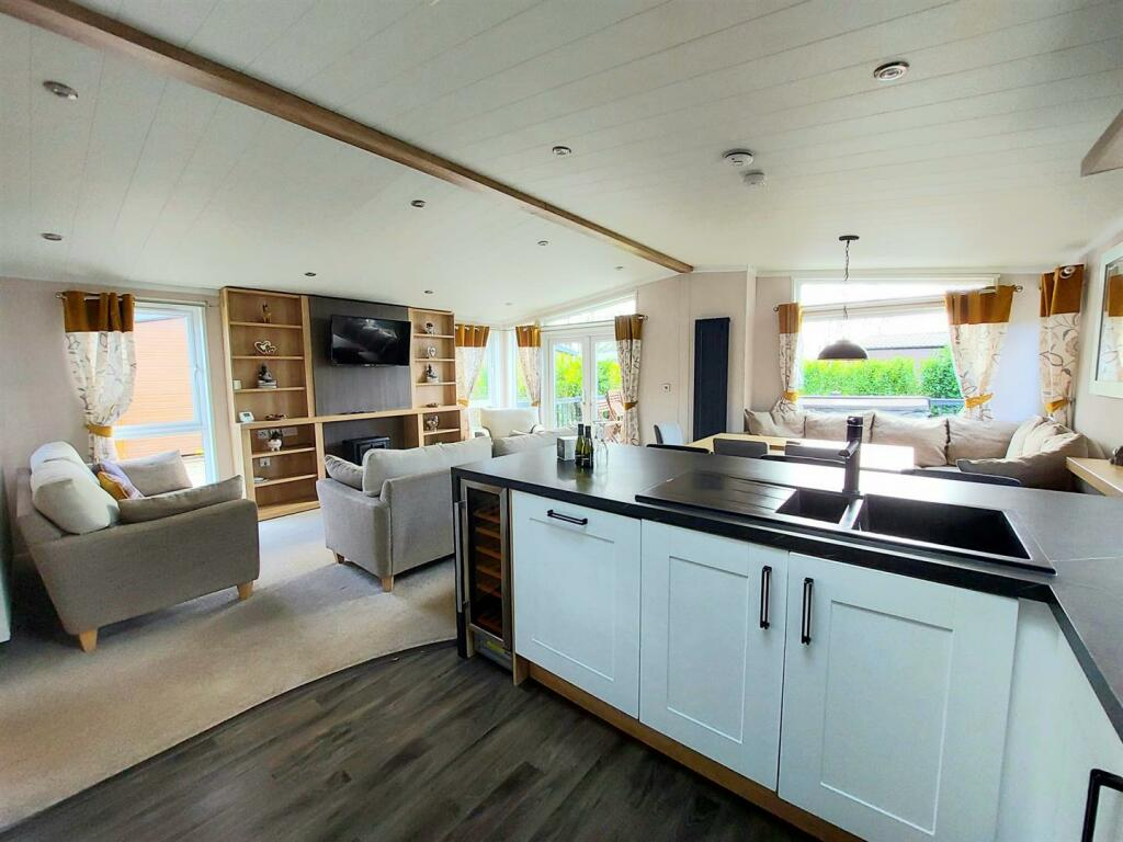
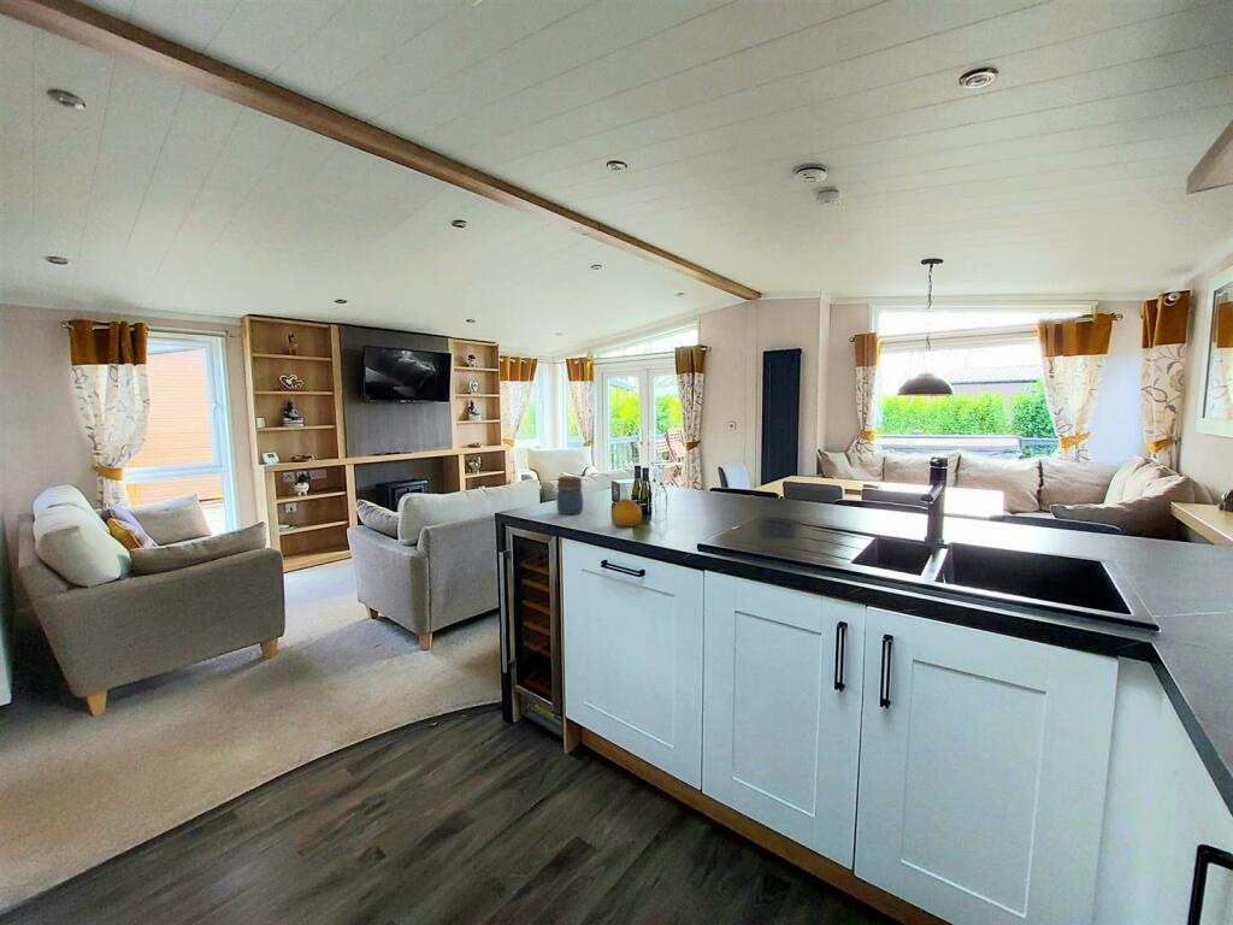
+ fruit (626, 512)
+ jar (570, 494)
